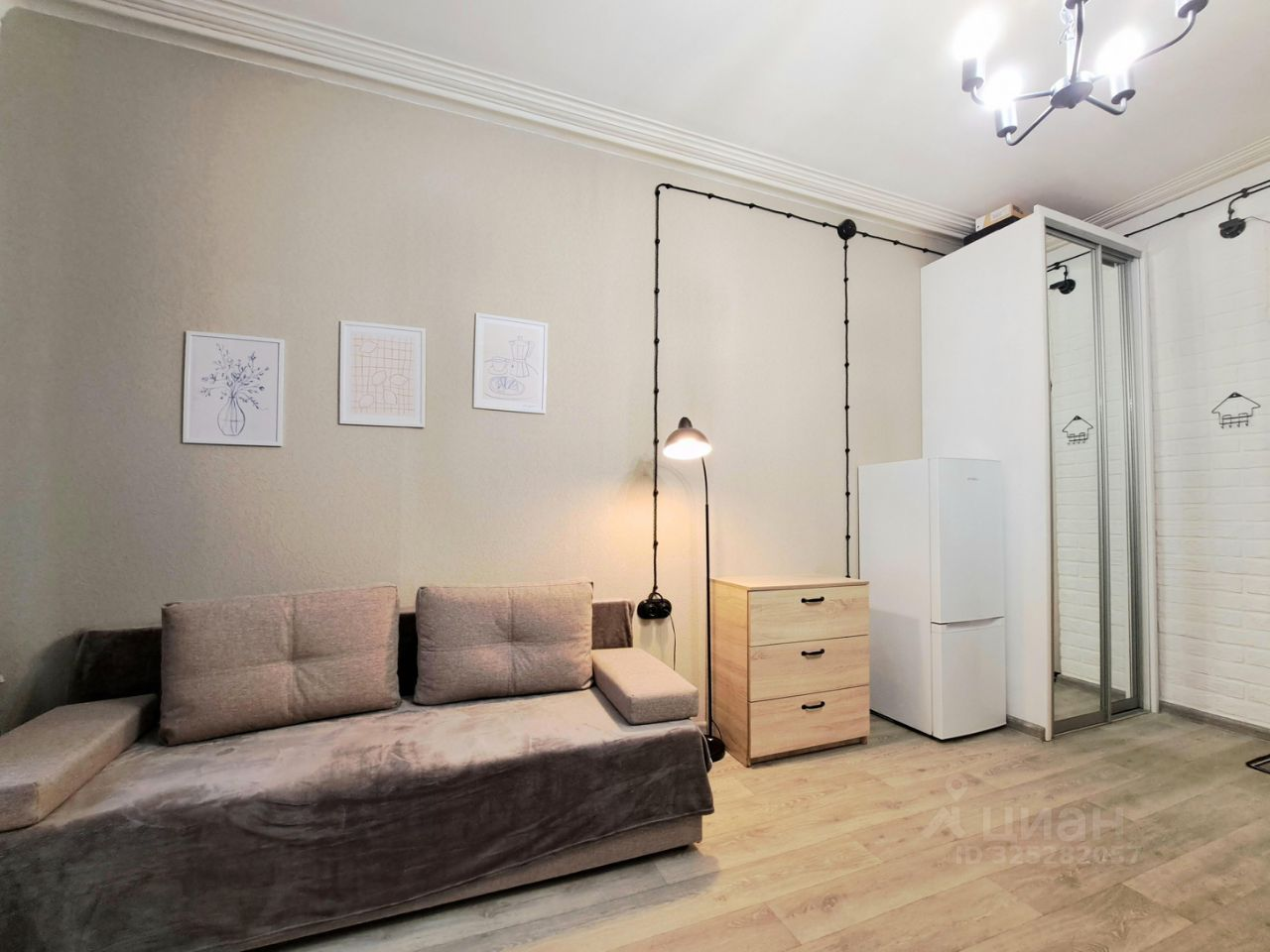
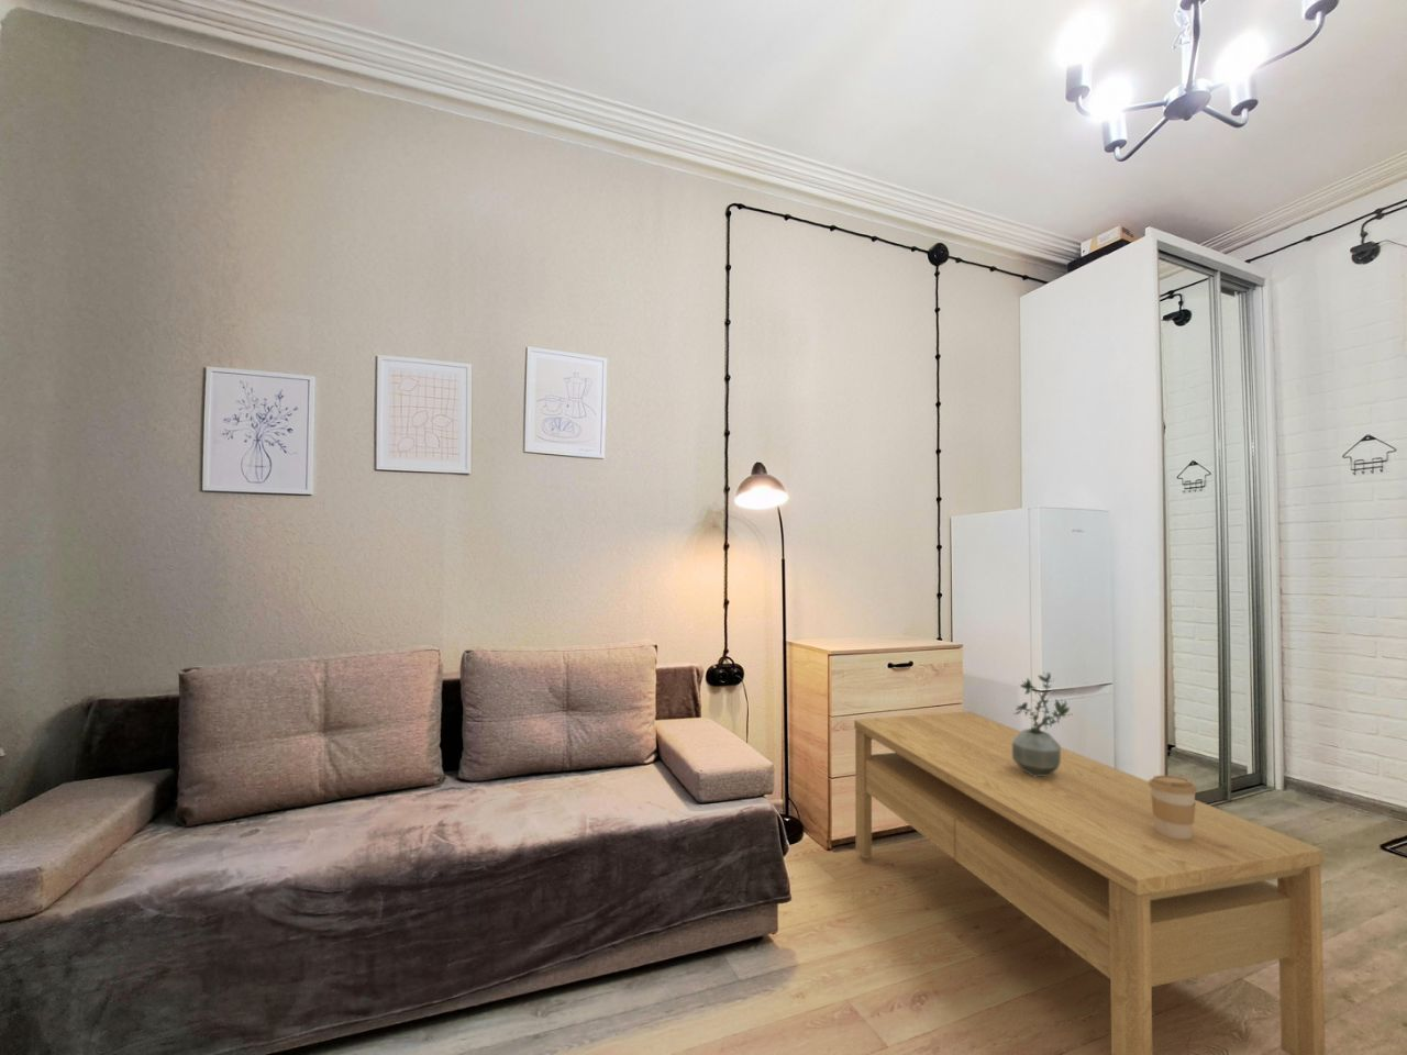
+ coffee cup (1172, 803)
+ coffee table (1026, 850)
+ potted plant (1043, 721)
